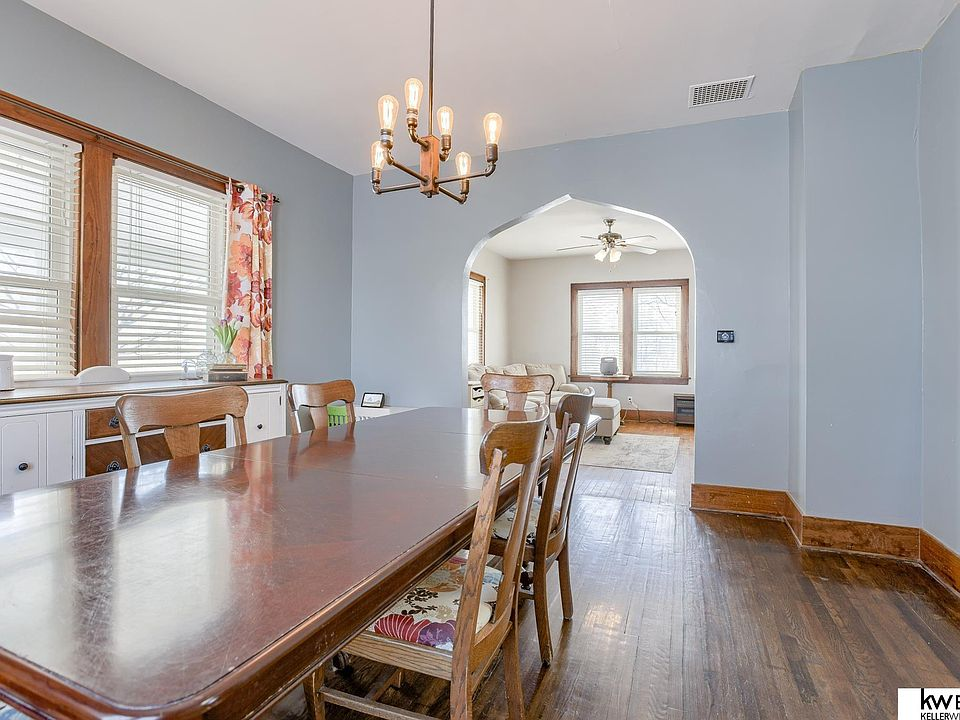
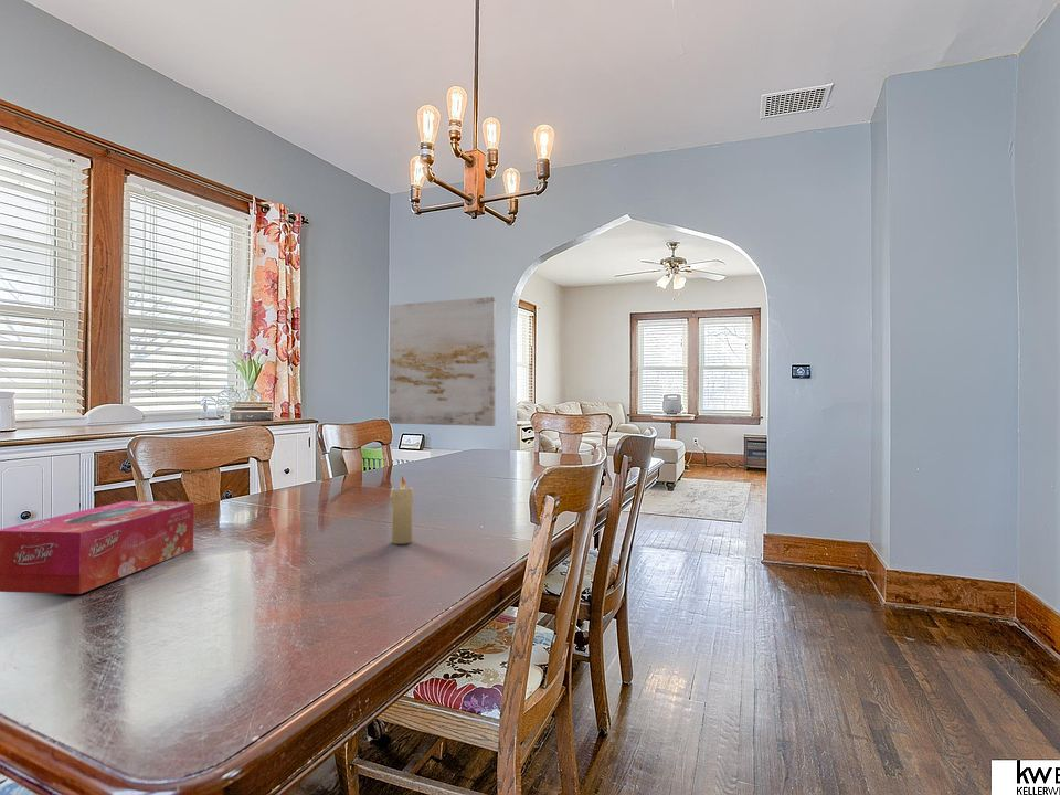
+ wall art (439, 362)
+ candle (401, 508)
+ tissue box (105, 541)
